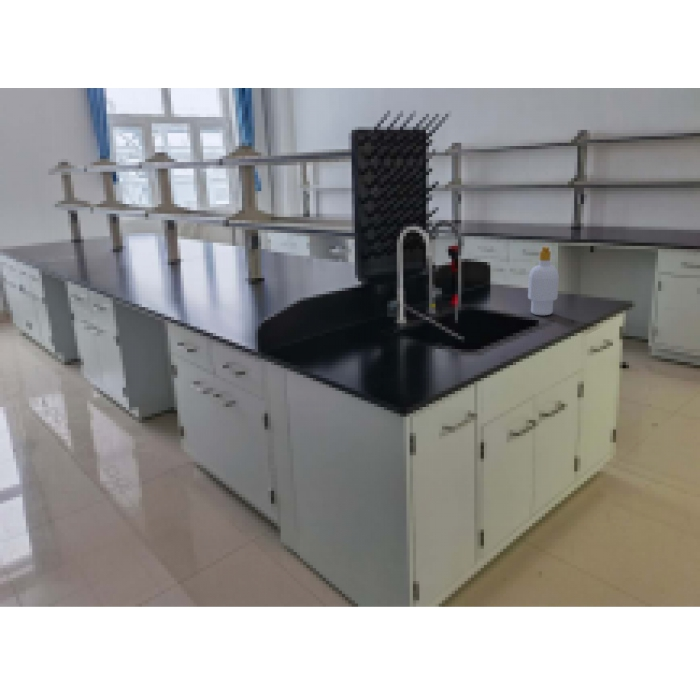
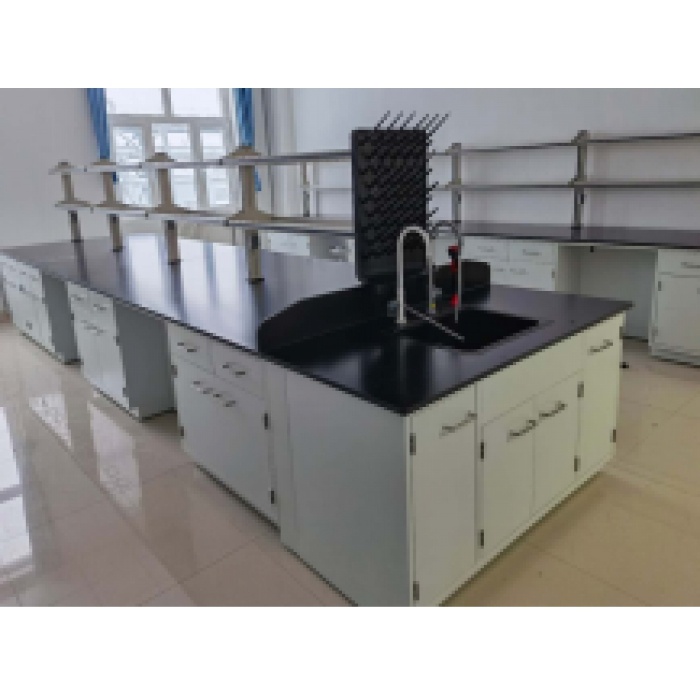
- soap bottle (543, 280)
